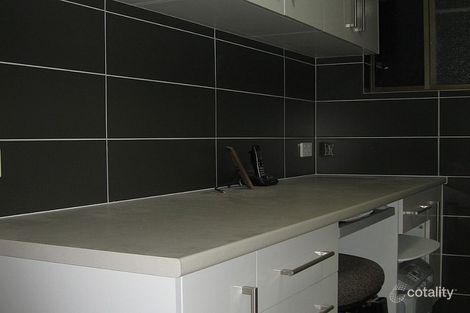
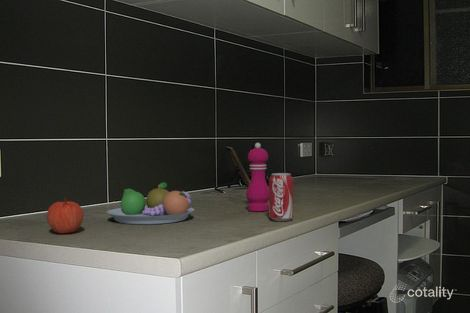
+ fruit bowl (150, 201)
+ pepper mill (258, 176)
+ beverage can (281, 196)
+ apple (65, 214)
